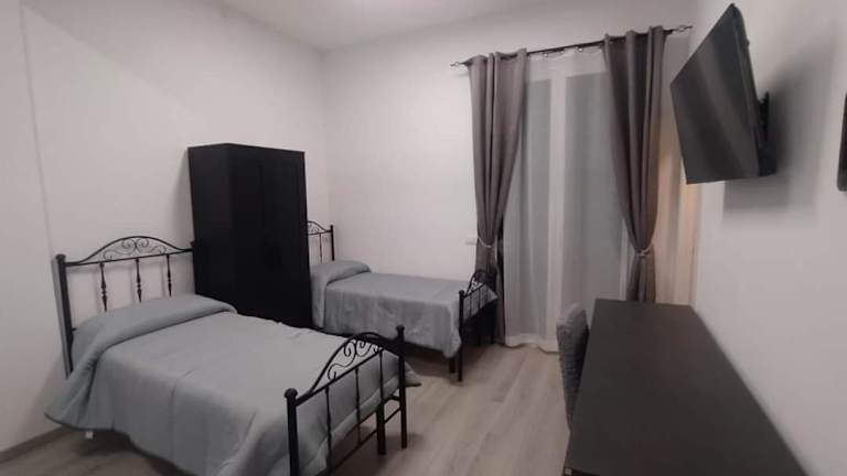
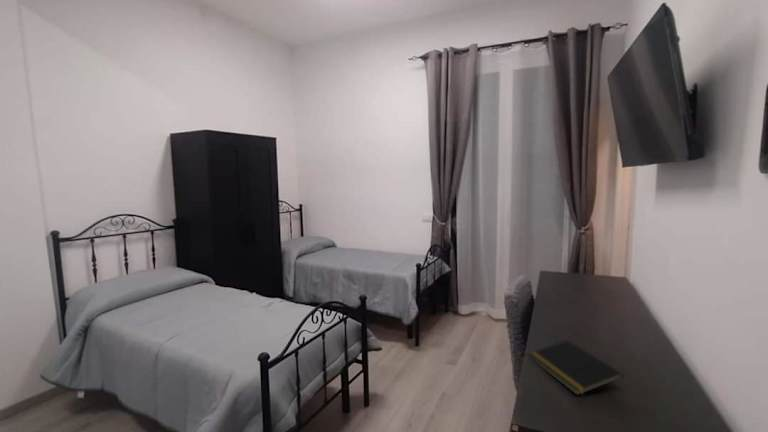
+ notepad (571, 364)
